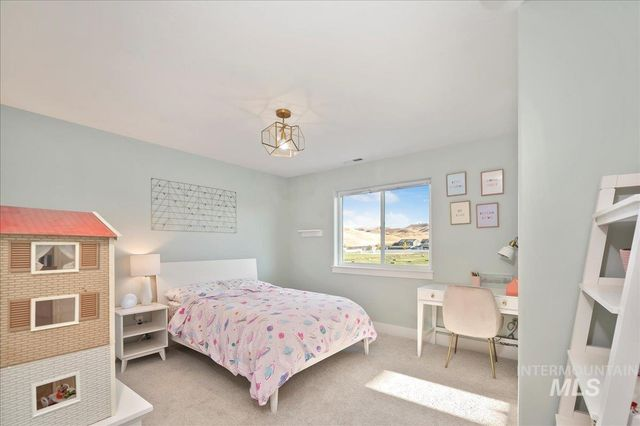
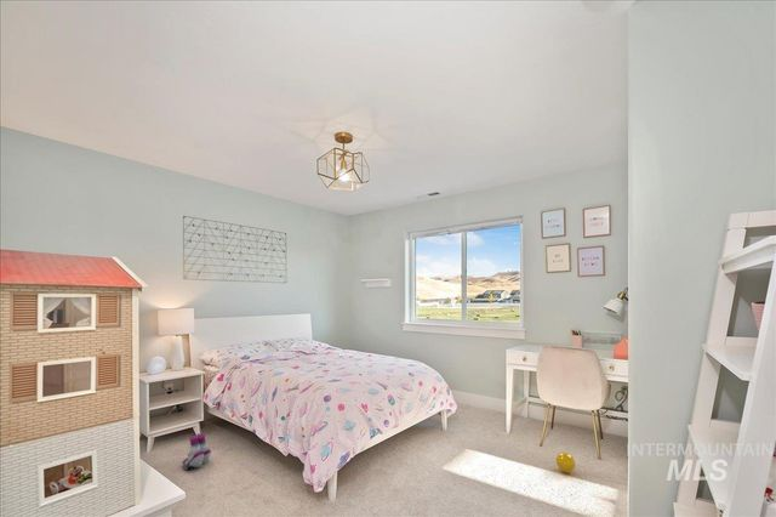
+ boots (195, 448)
+ ball (565, 462)
